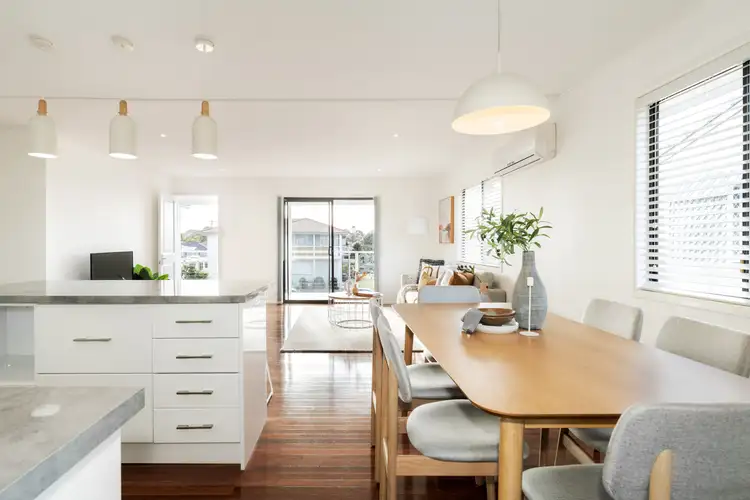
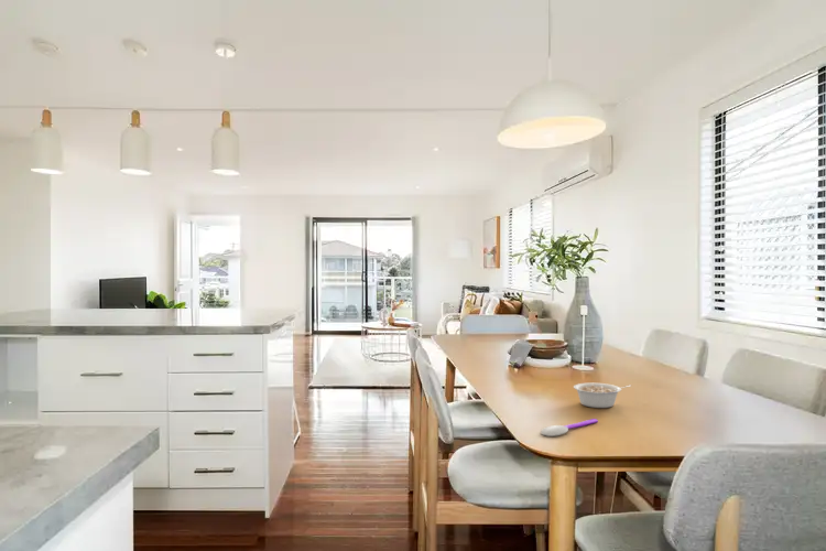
+ legume (598, 393)
+ spoon (570, 425)
